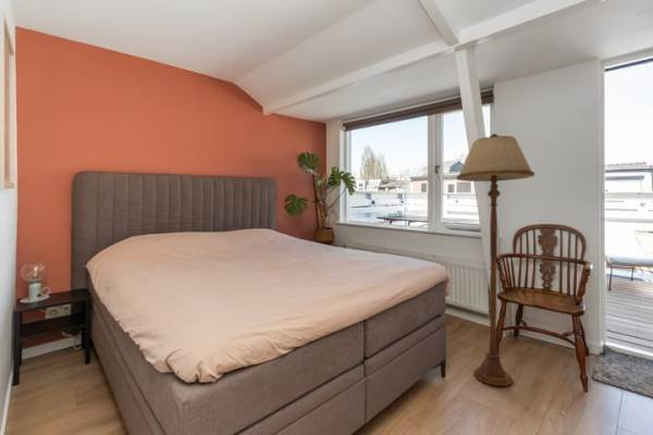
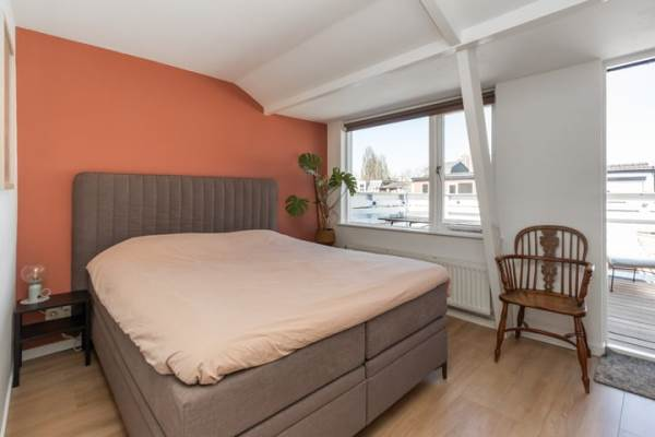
- floor lamp (493, 256)
